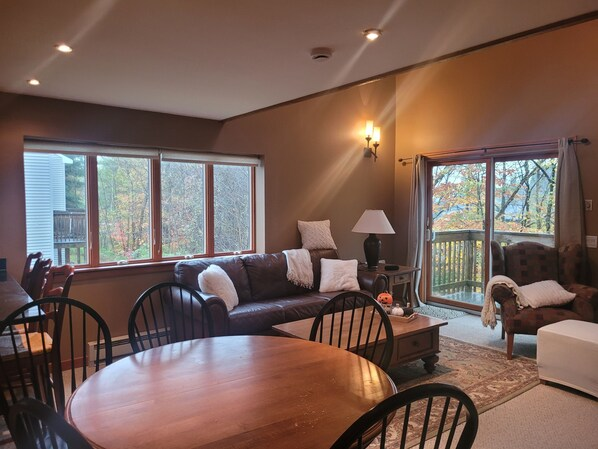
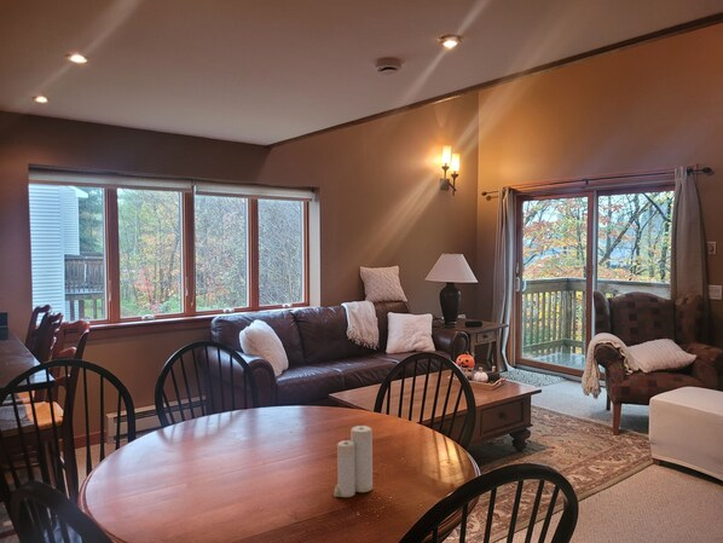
+ candle (354, 454)
